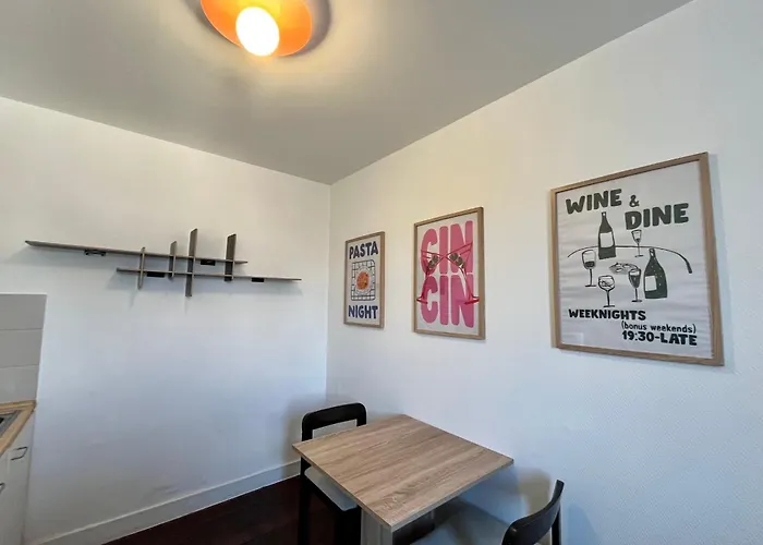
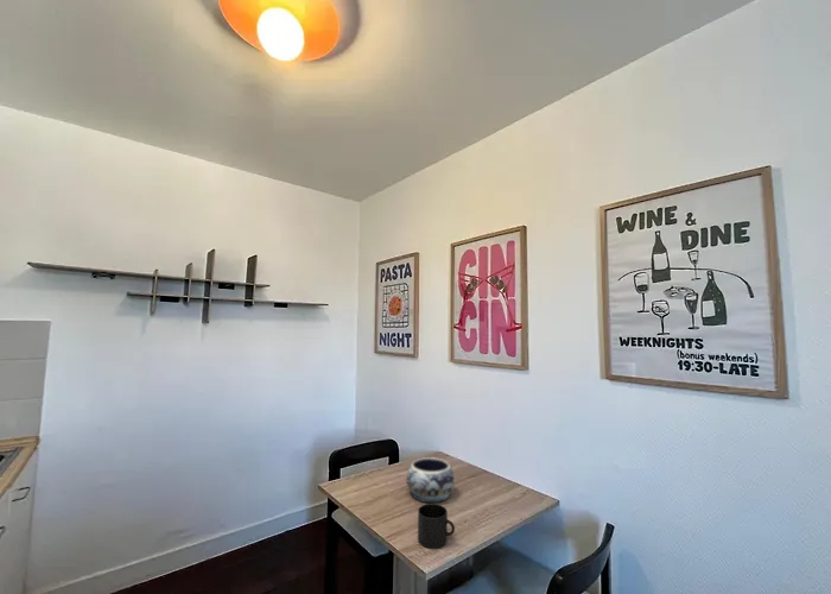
+ decorative bowl (430, 479)
+ mug (436, 525)
